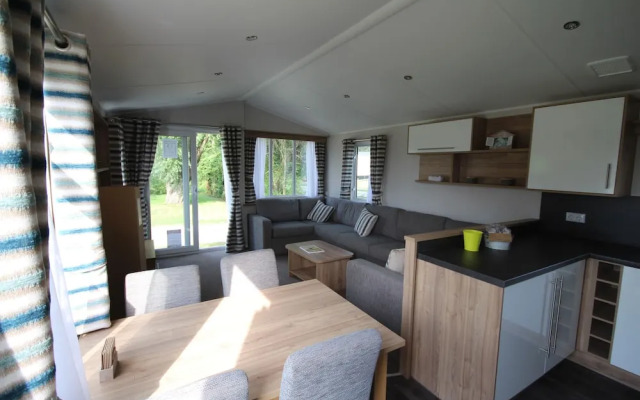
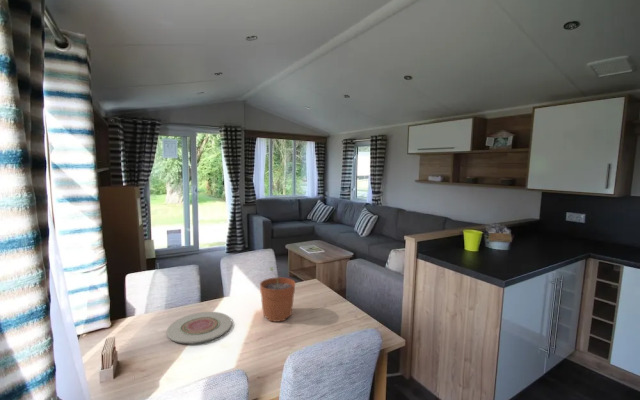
+ plant pot (277, 291)
+ plate (200, 325)
